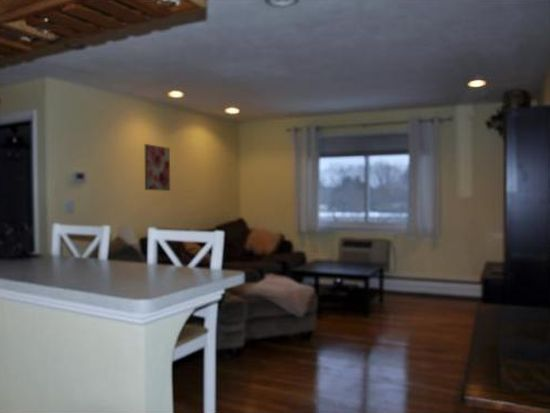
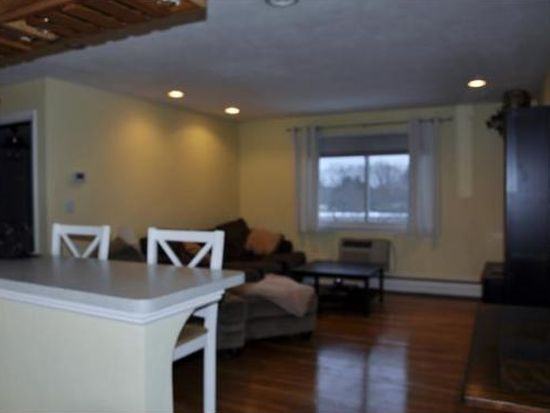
- wall art (157, 168)
